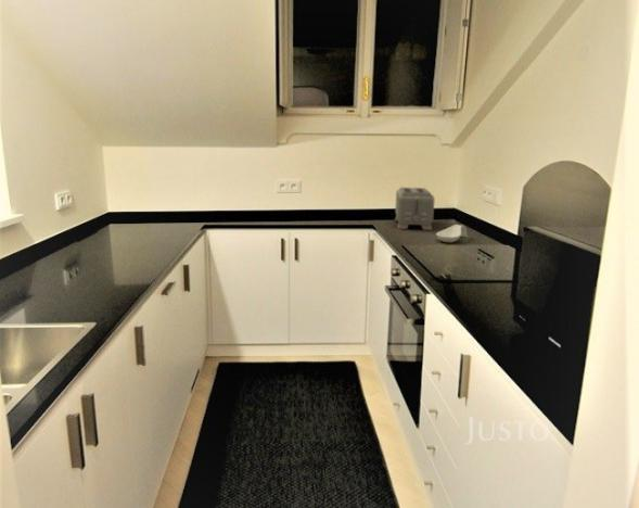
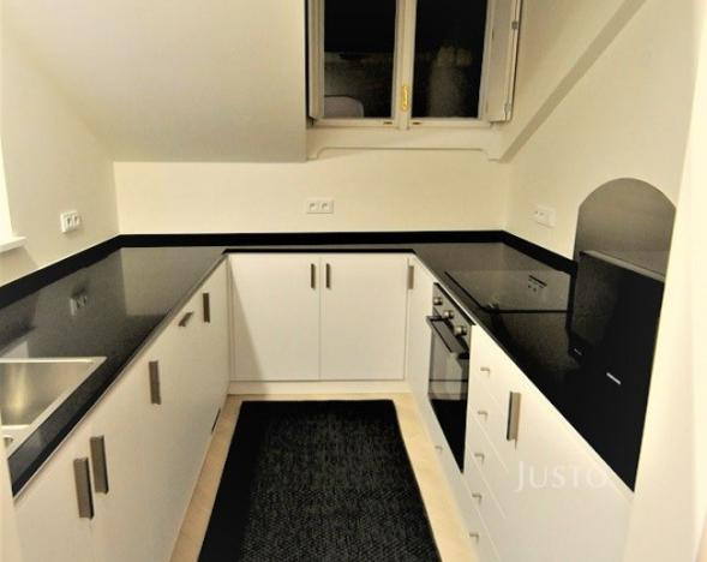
- toaster (413, 207)
- spoon rest (453, 232)
